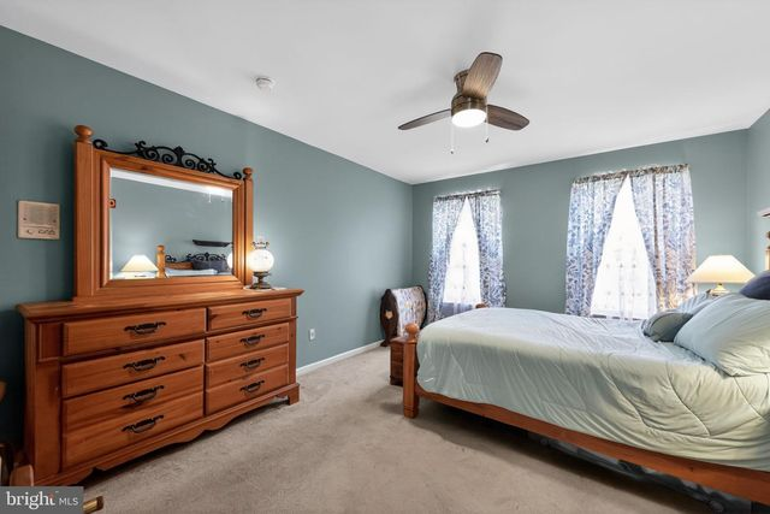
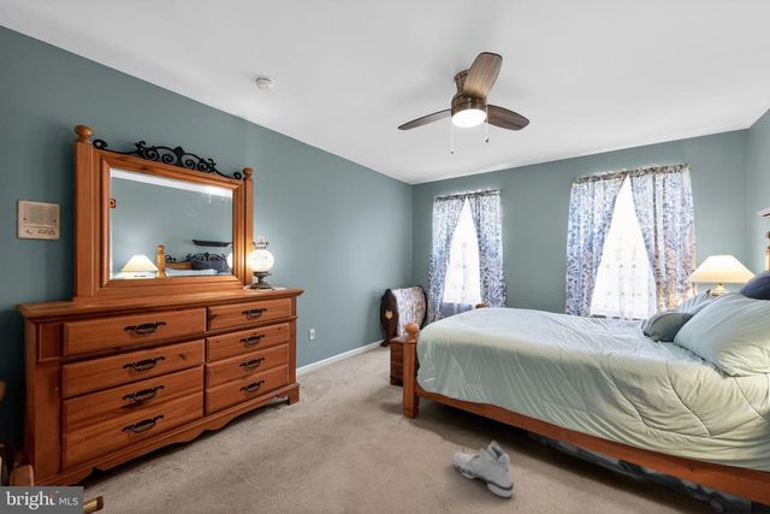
+ sneaker (481, 460)
